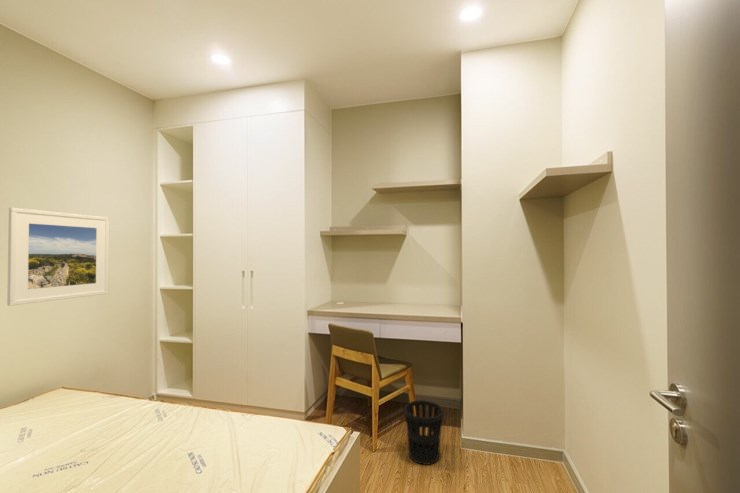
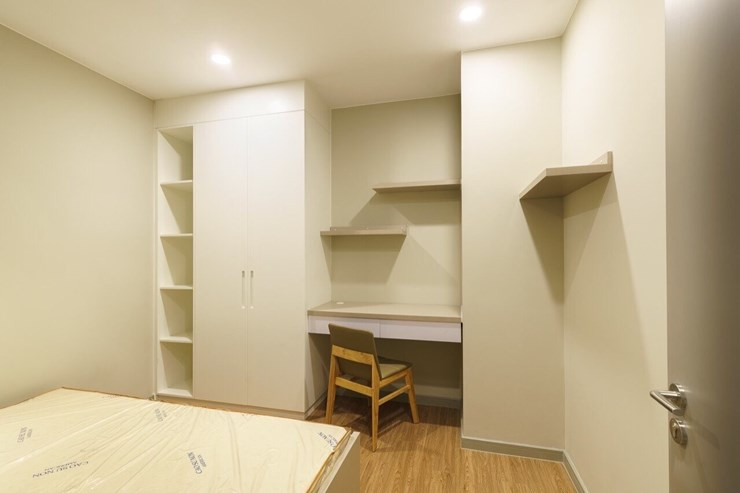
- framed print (64, 255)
- wastebasket (423, 431)
